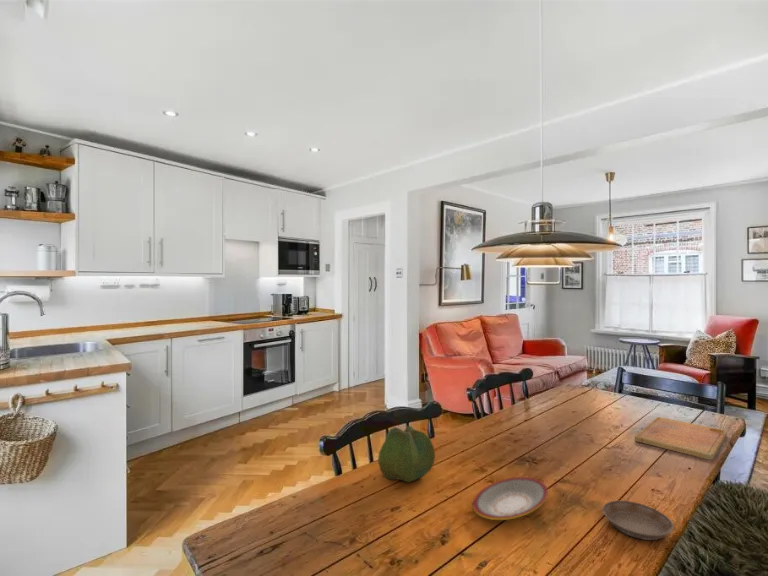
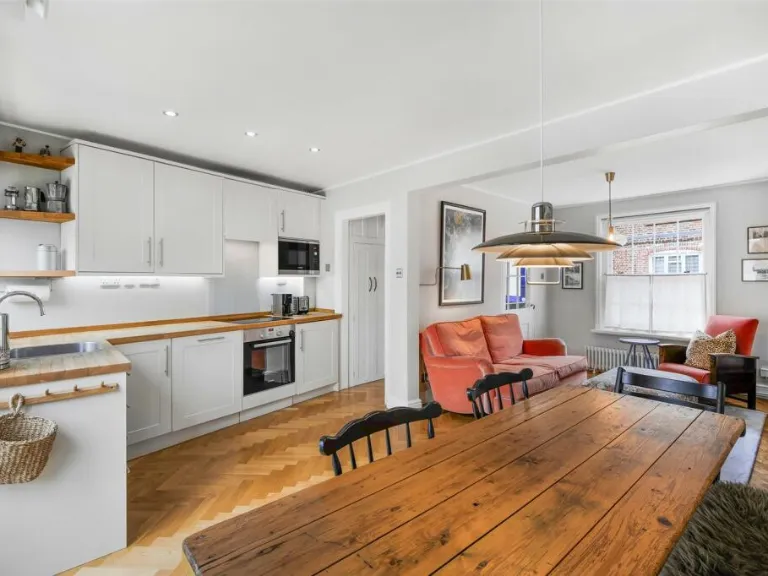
- plate (511, 500)
- cabbage (402, 452)
- saucer (636, 521)
- cutting board (681, 435)
